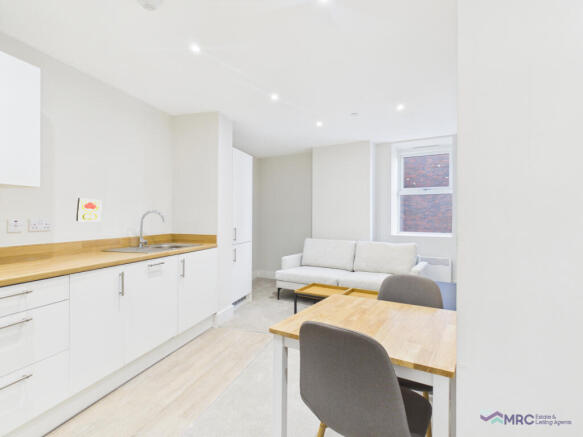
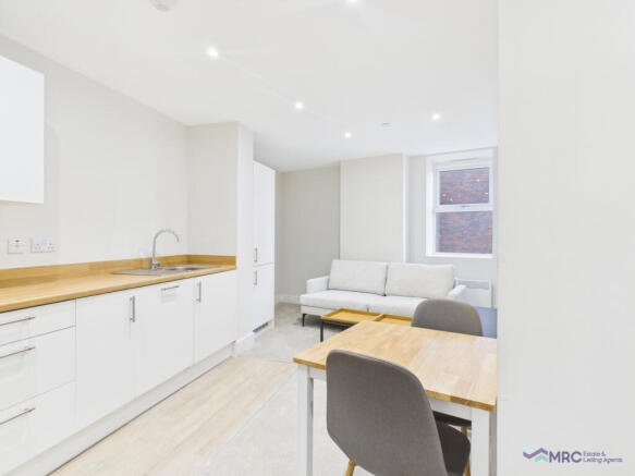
- decorative tile (89, 210)
